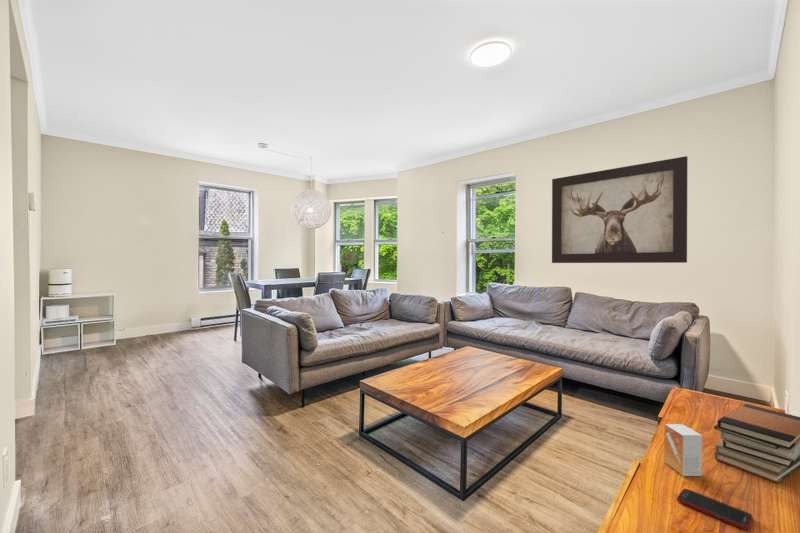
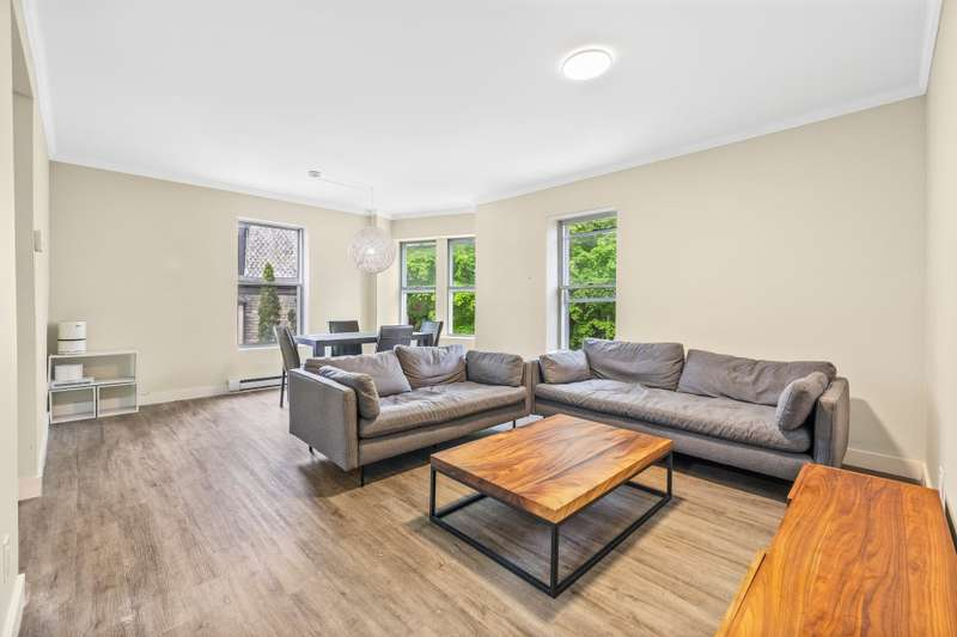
- wall art (611, 216)
- small box (682, 449)
- book stack (763, 440)
- cell phone (713, 507)
